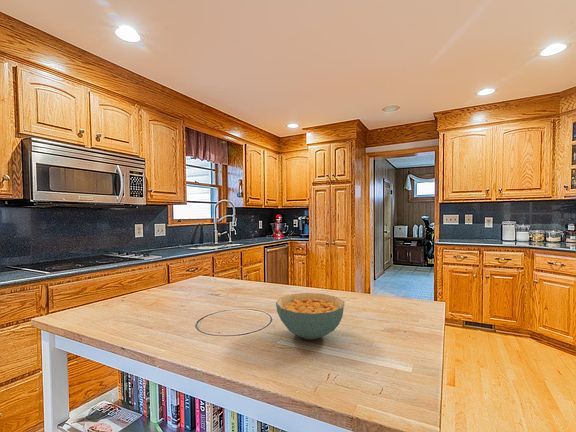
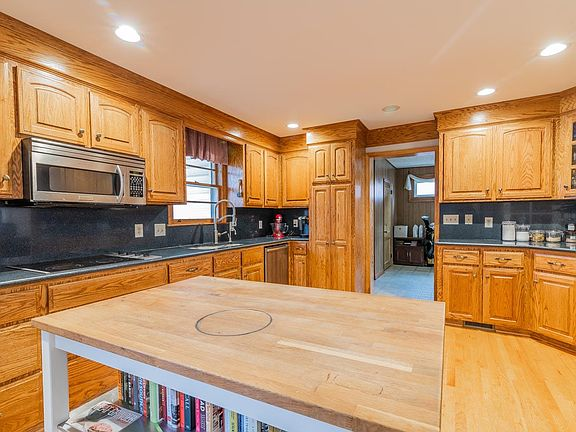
- cereal bowl (310, 318)
